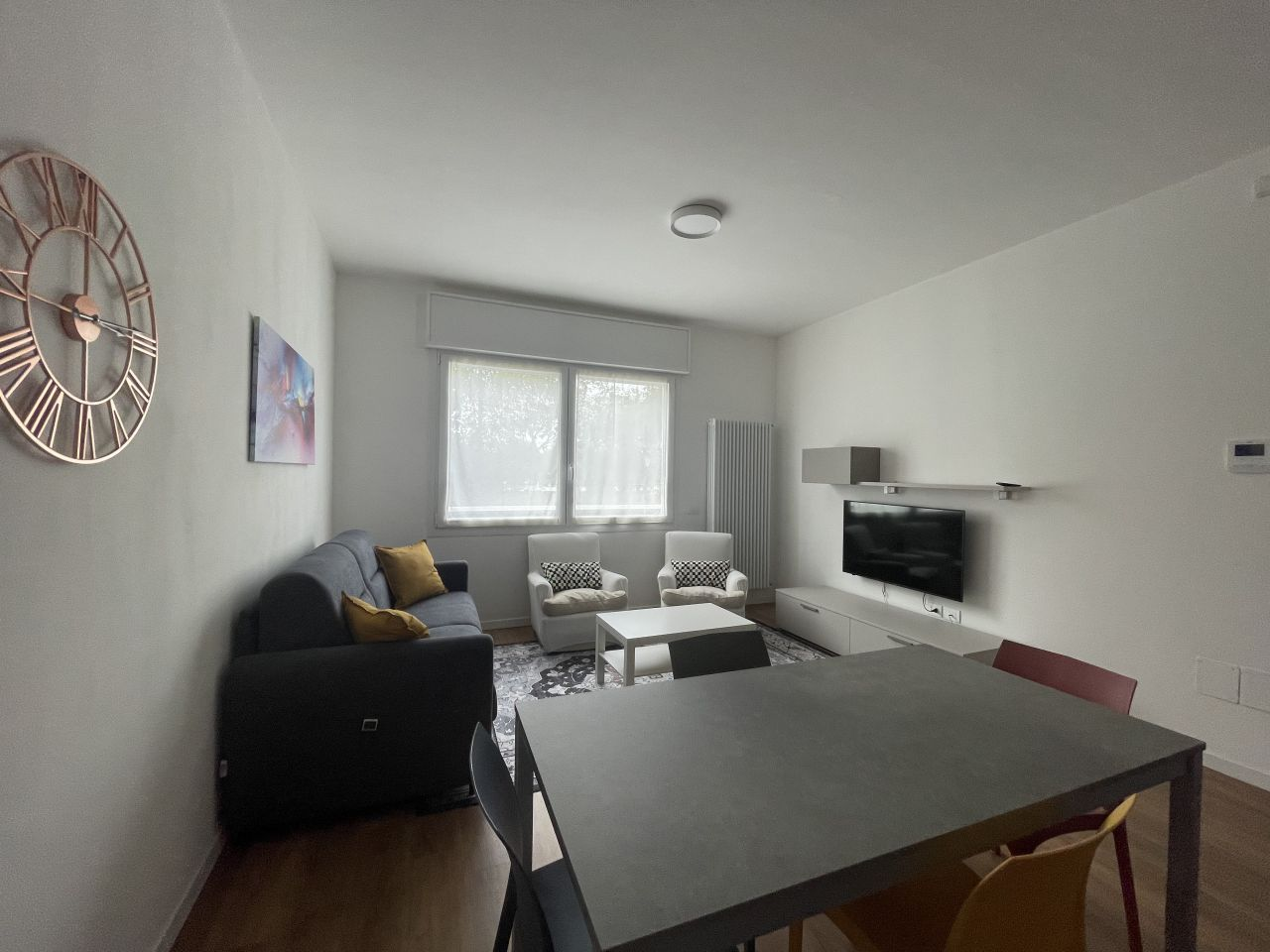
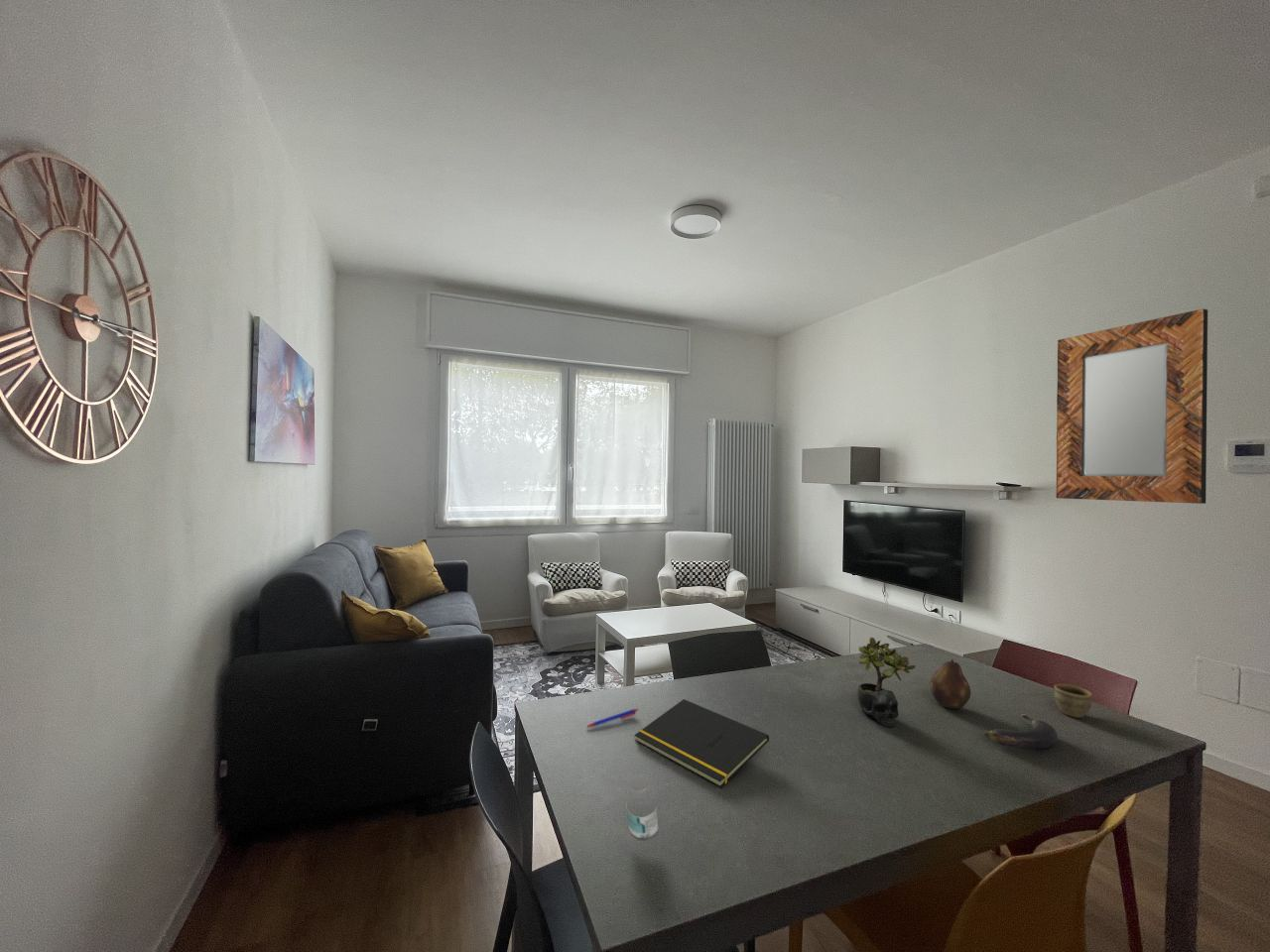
+ succulent plant (879, 679)
+ notepad (699, 738)
+ banana (1026, 732)
+ fruit (950, 682)
+ pen (612, 717)
+ home mirror (1123, 413)
+ cup (1076, 701)
+ jar (645, 816)
